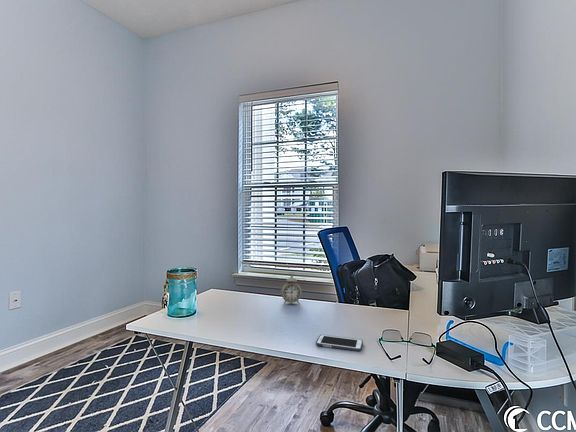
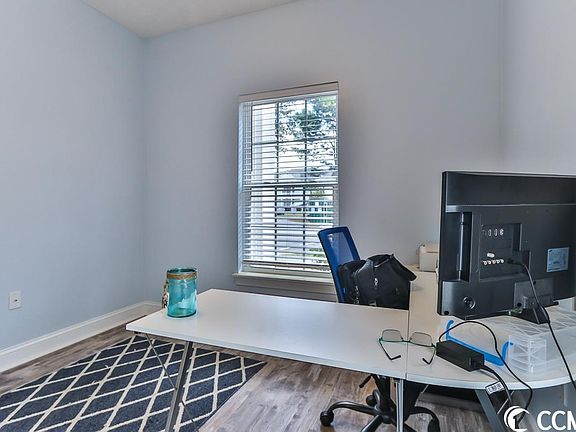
- alarm clock (291, 287)
- cell phone (339, 342)
